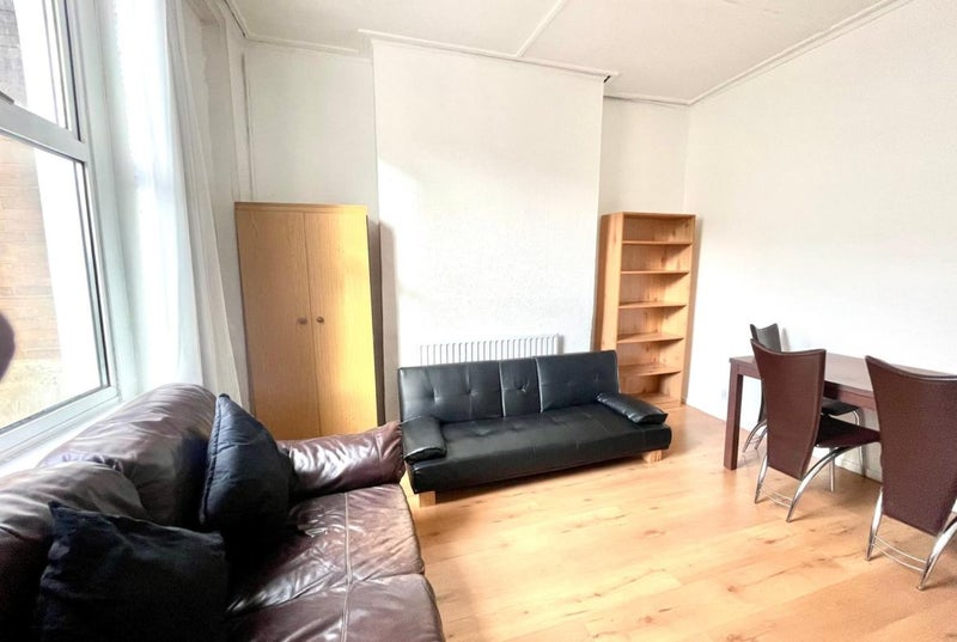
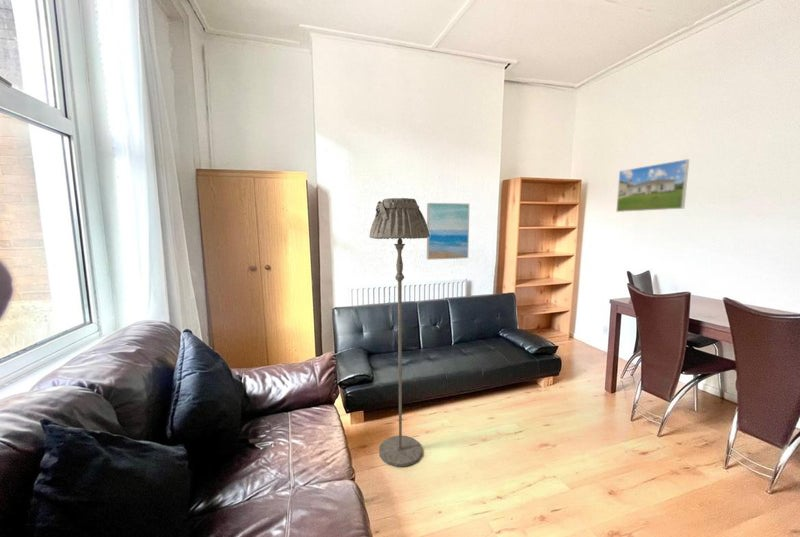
+ wall art (448, 231)
+ floor lamp (399, 331)
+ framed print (649, 188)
